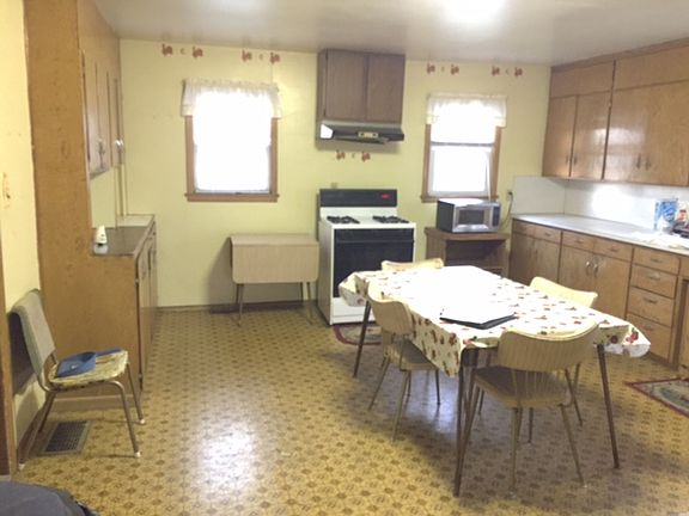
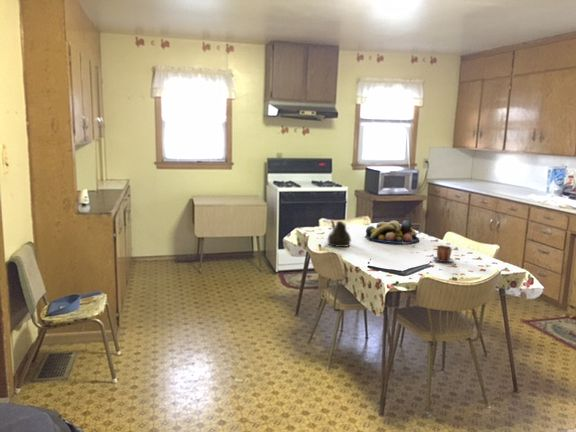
+ teapot (338, 232)
+ fruit bowl (393, 229)
+ mug (444, 253)
